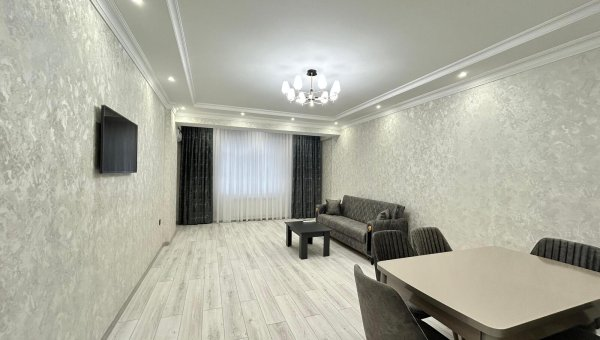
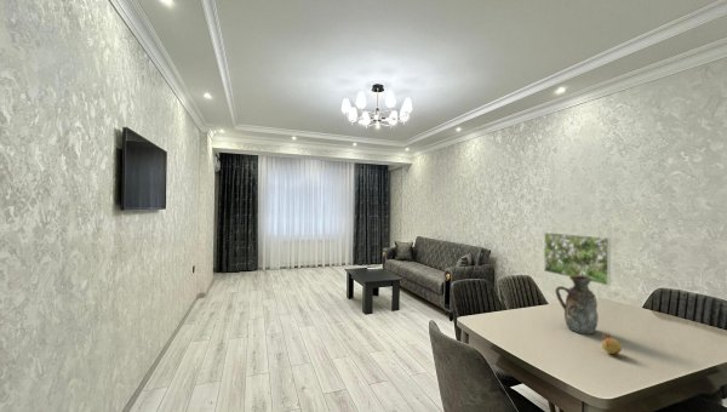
+ decorative vase (576, 302)
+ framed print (573, 256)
+ fruit (611, 344)
